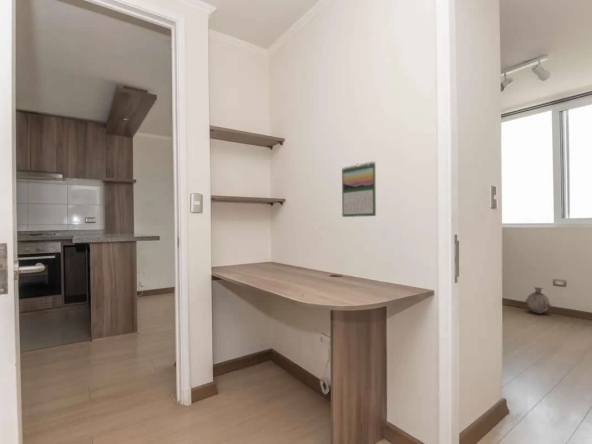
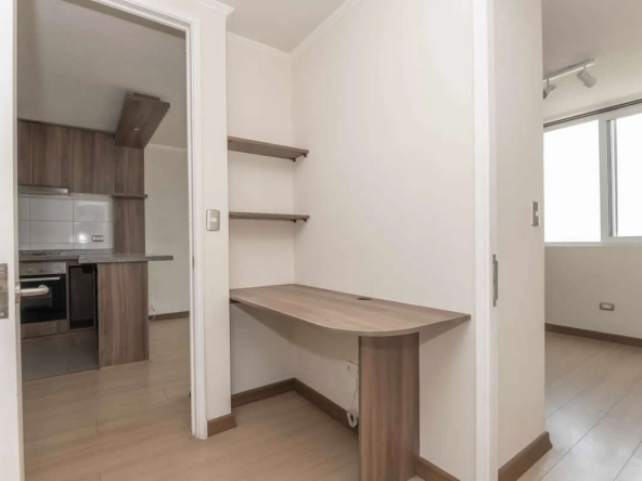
- vase (538, 300)
- calendar (358, 190)
